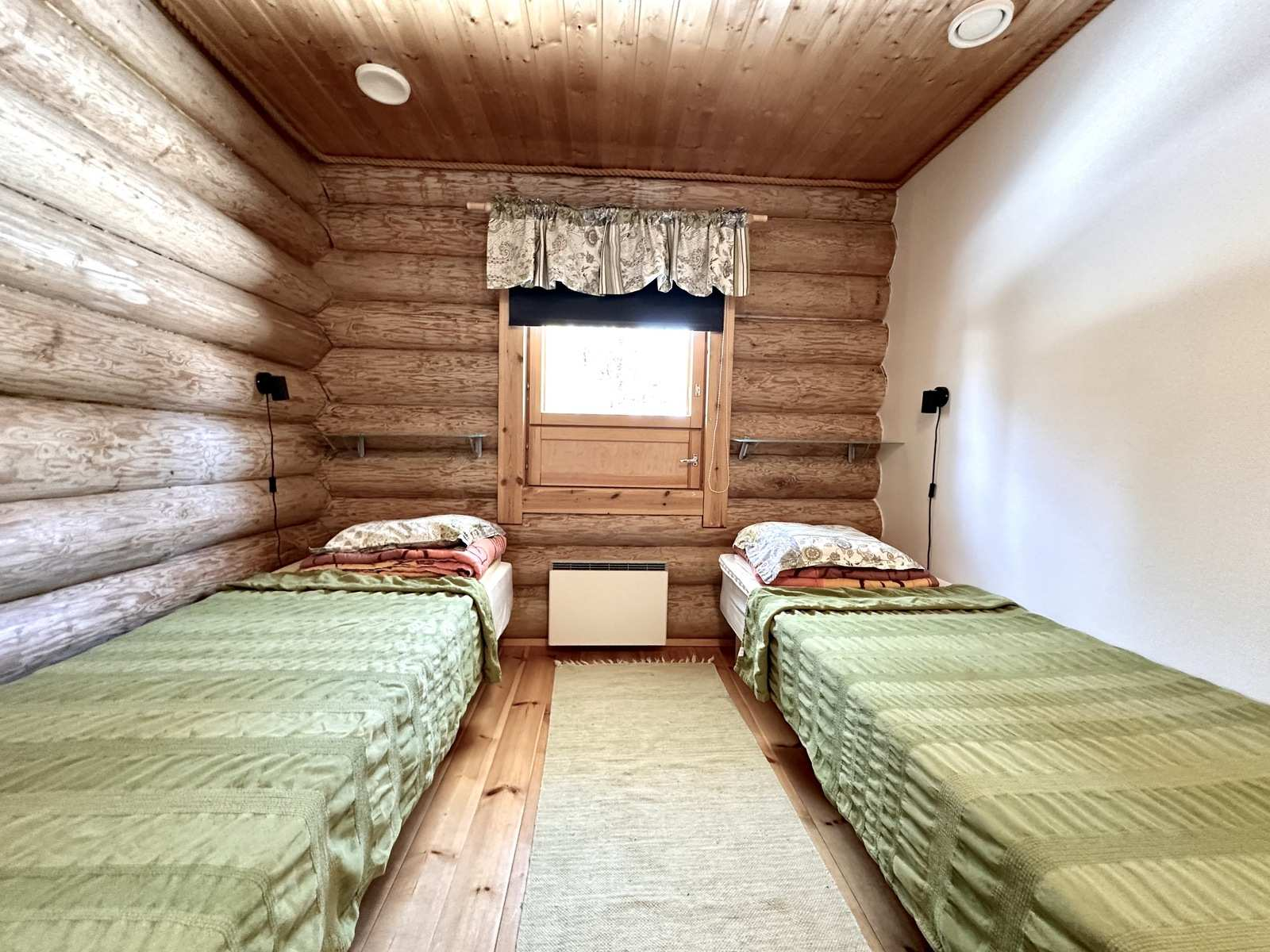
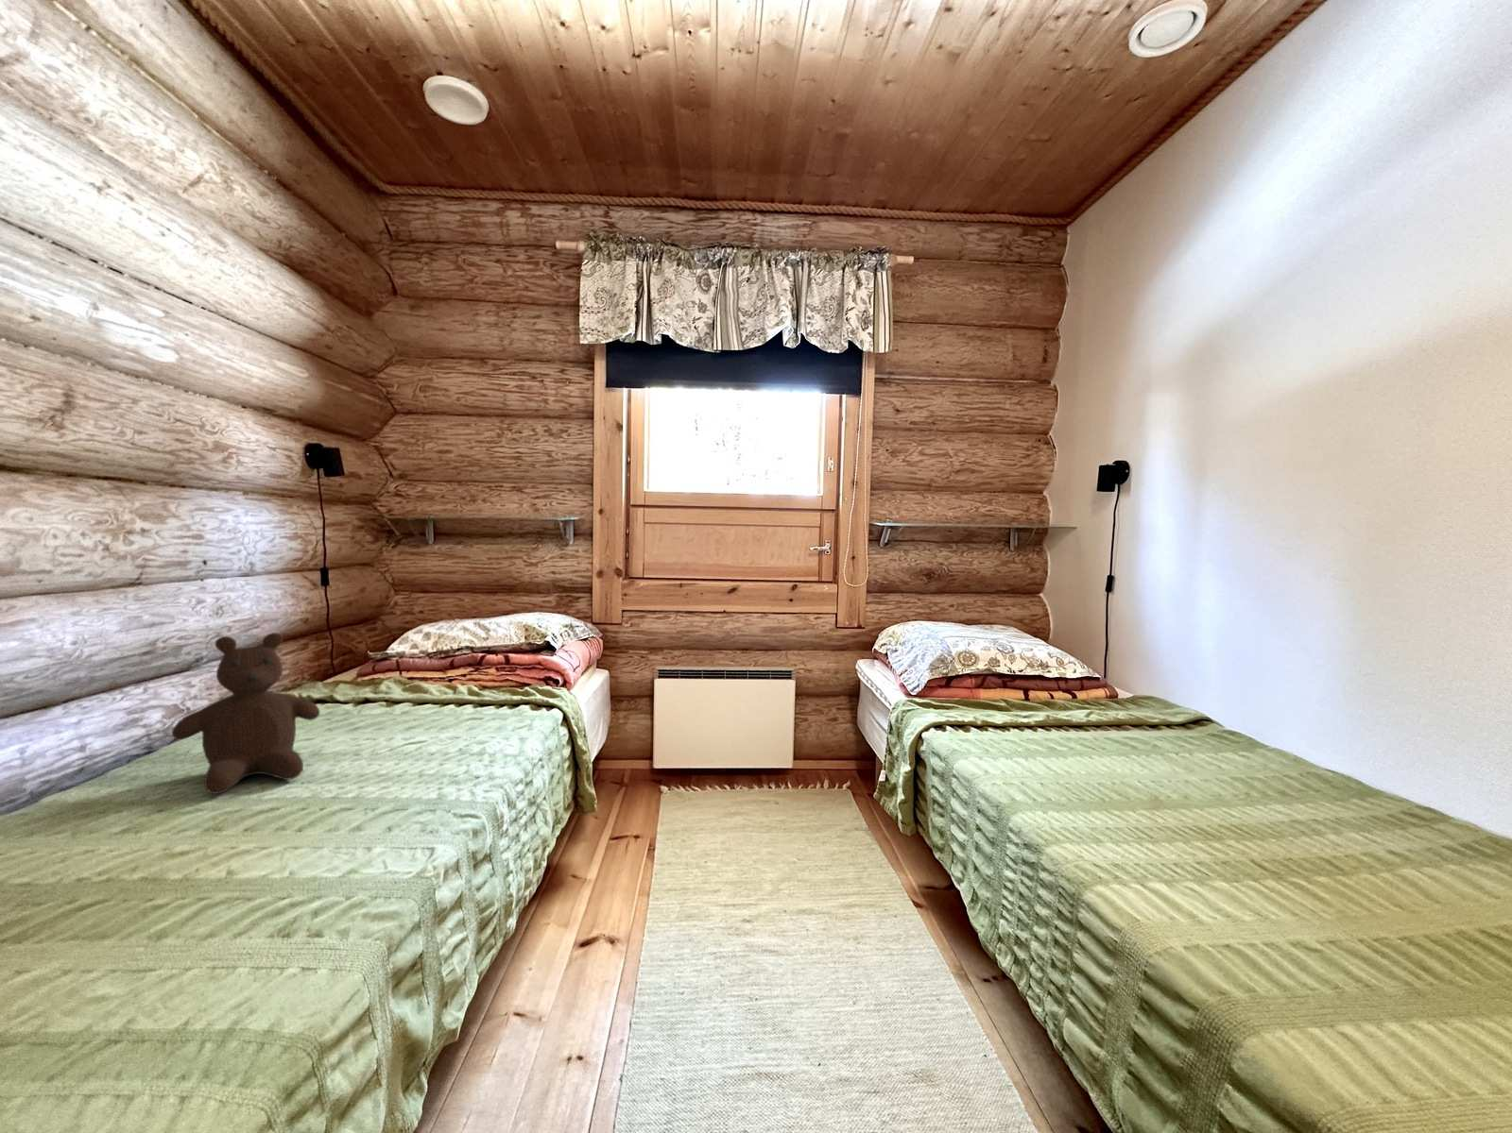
+ teddy bear (251, 706)
